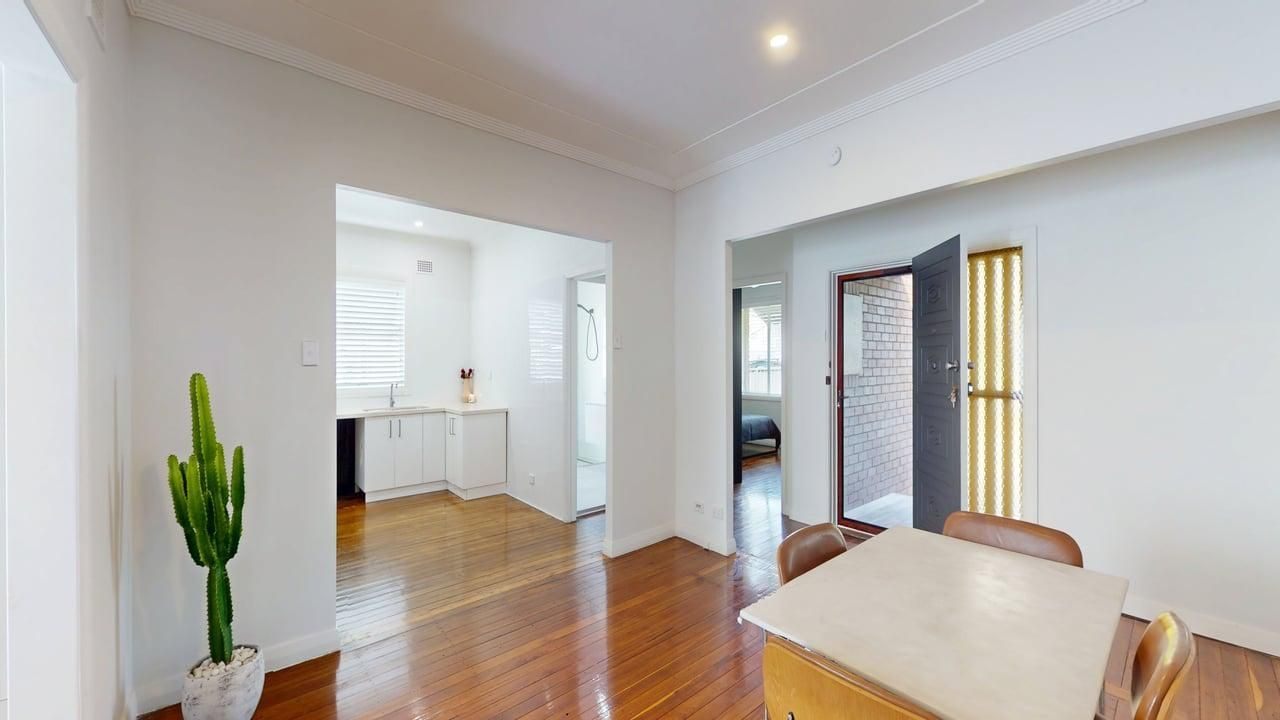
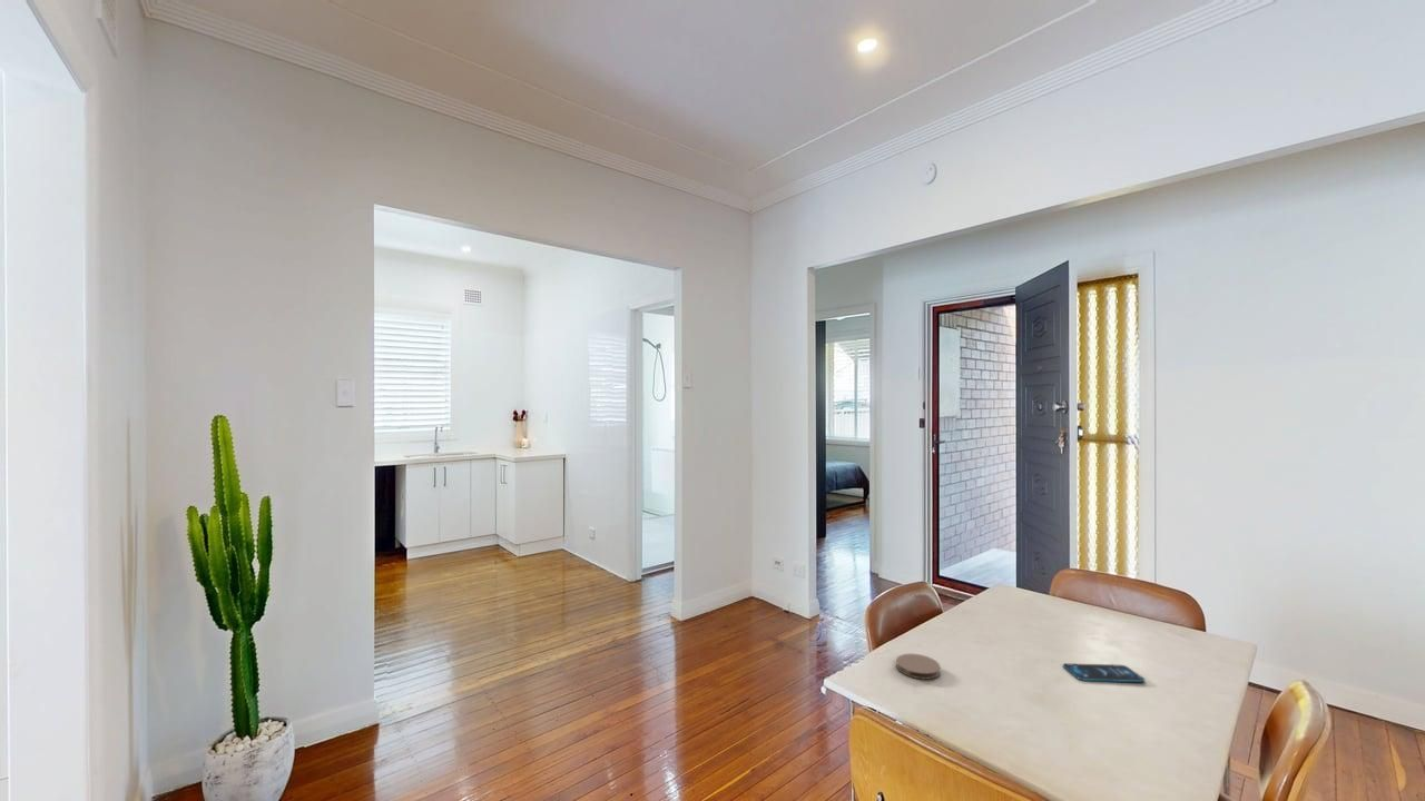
+ coaster (917, 665)
+ smartphone (1102, 672)
